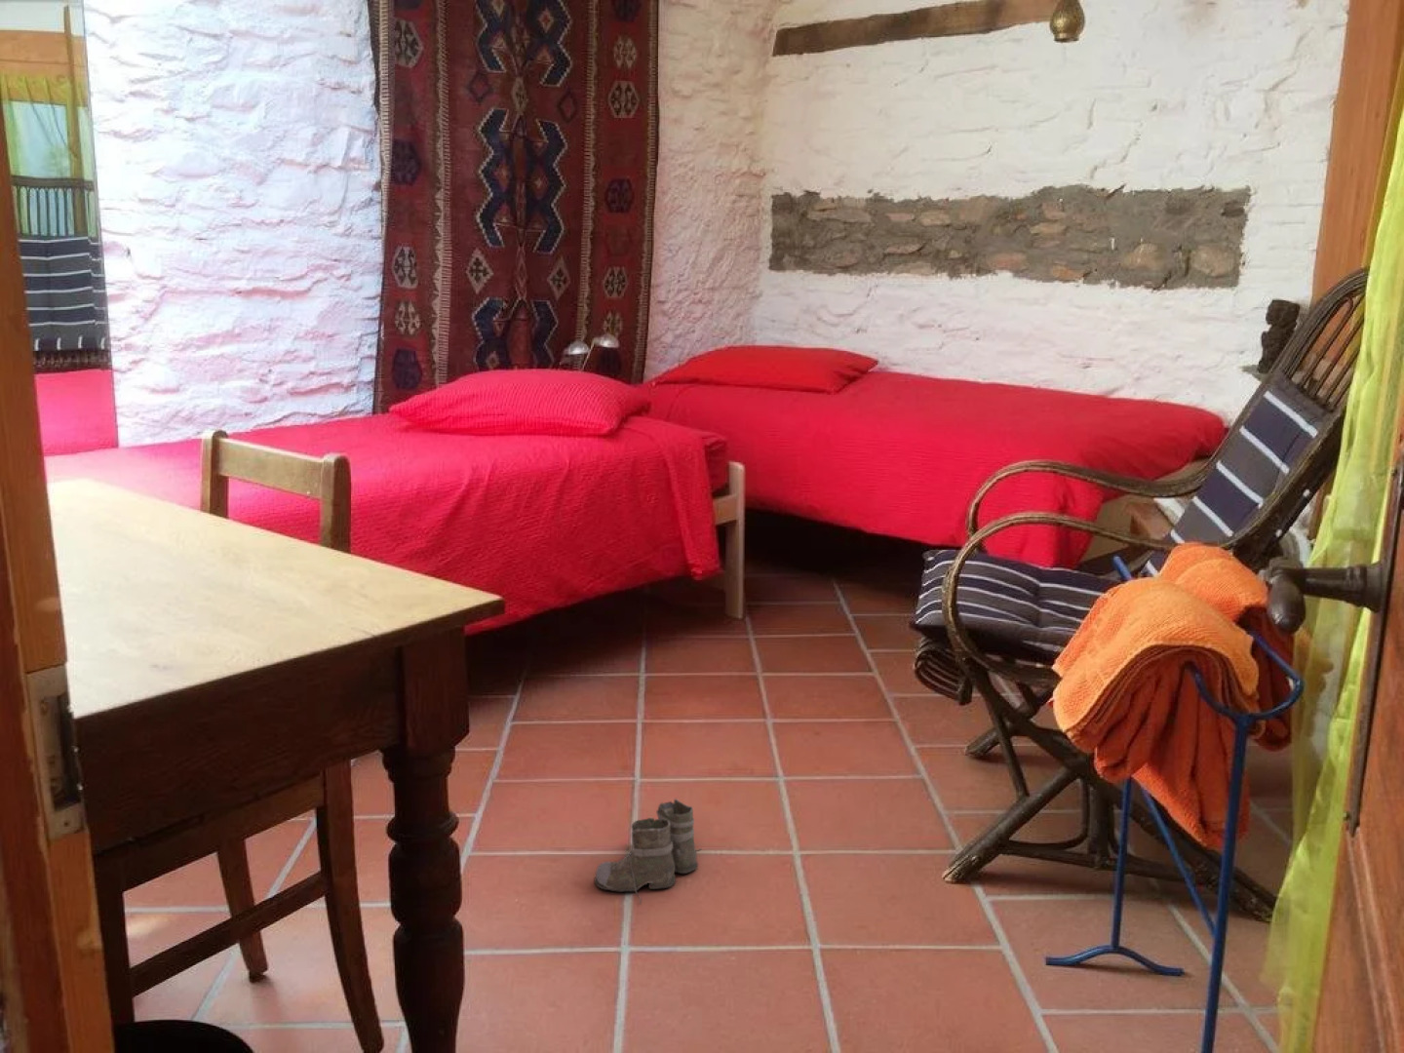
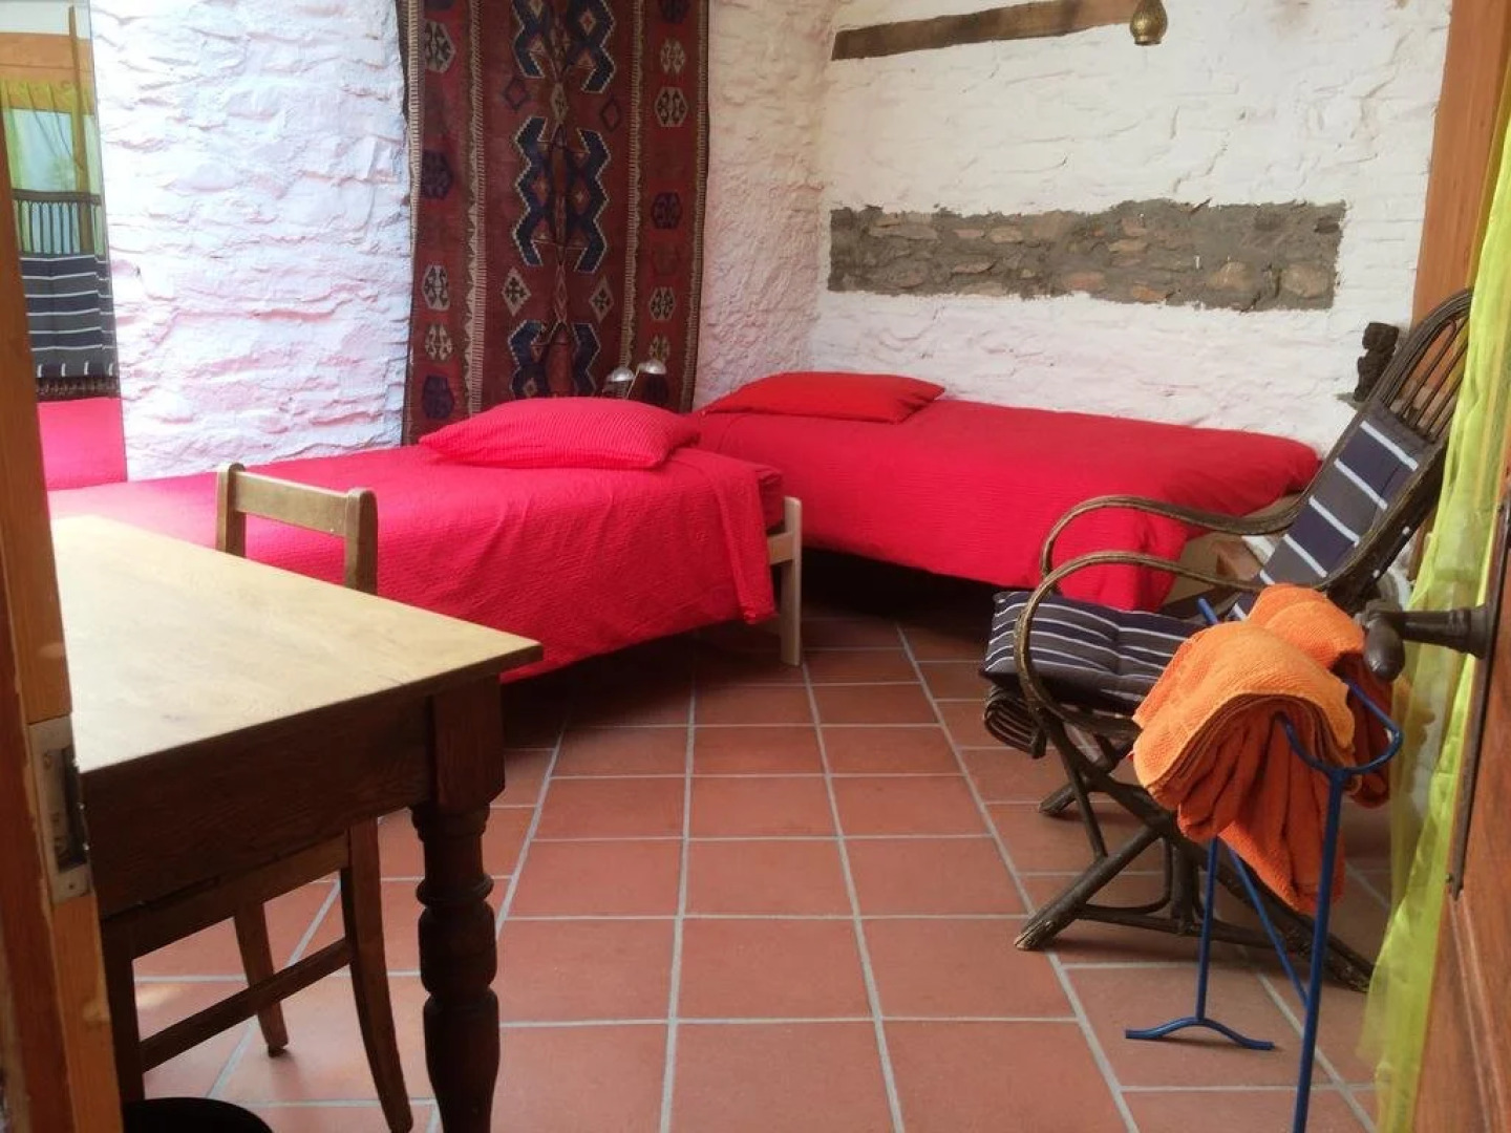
- boots (651, 838)
